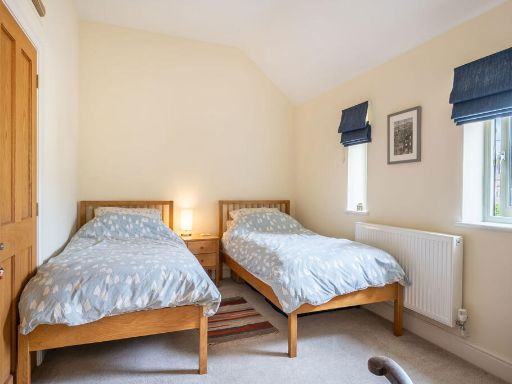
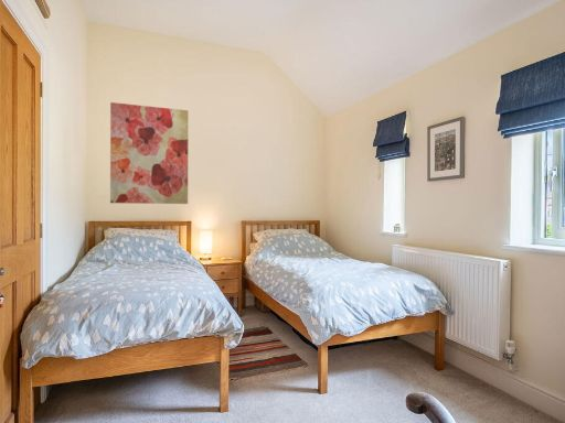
+ wall art (150, 154)
